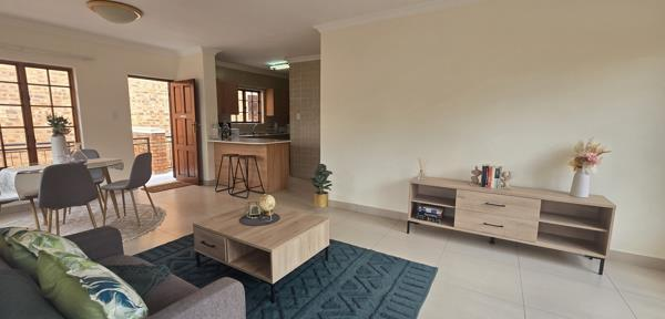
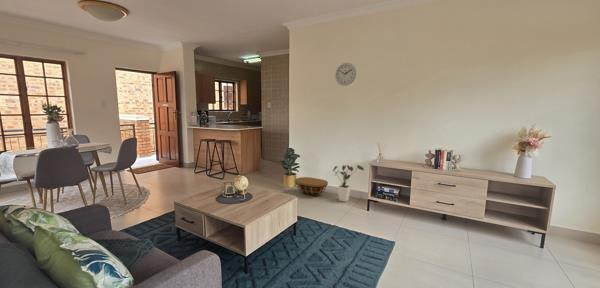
+ wall clock (345, 74)
+ house plant (345, 183)
+ basket (310, 187)
